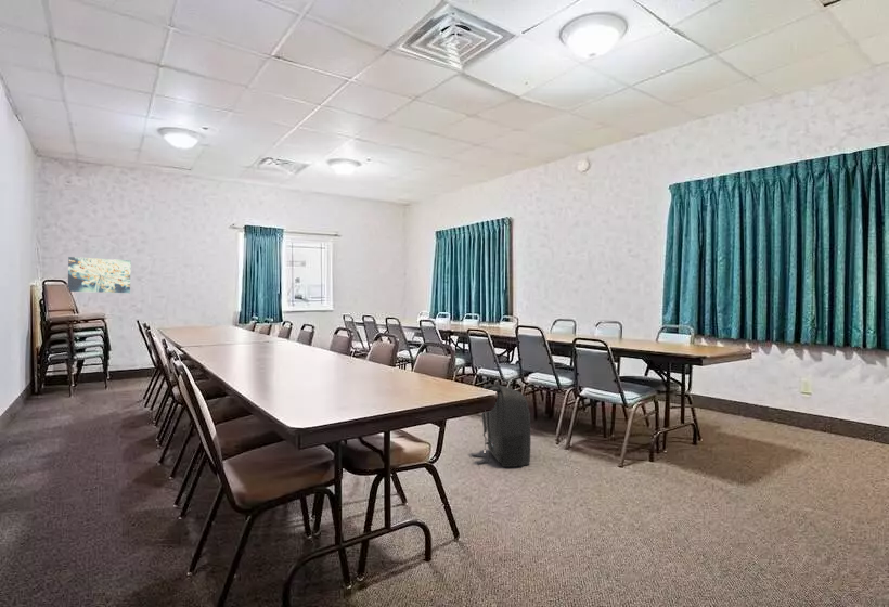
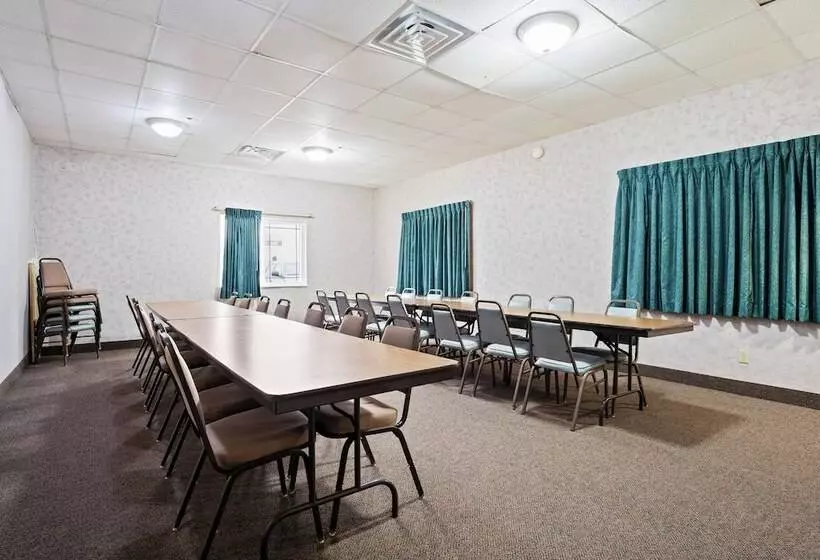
- backpack (501, 419)
- wall art (100, 275)
